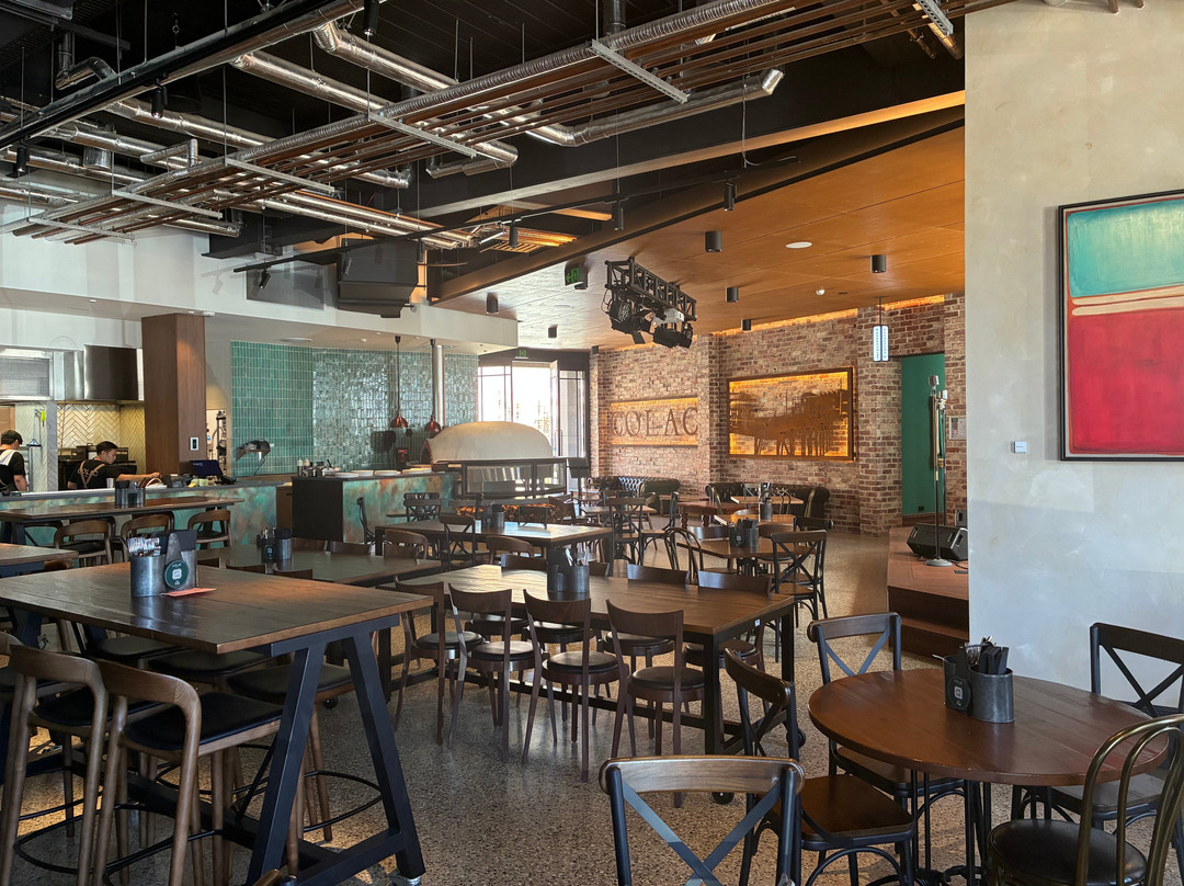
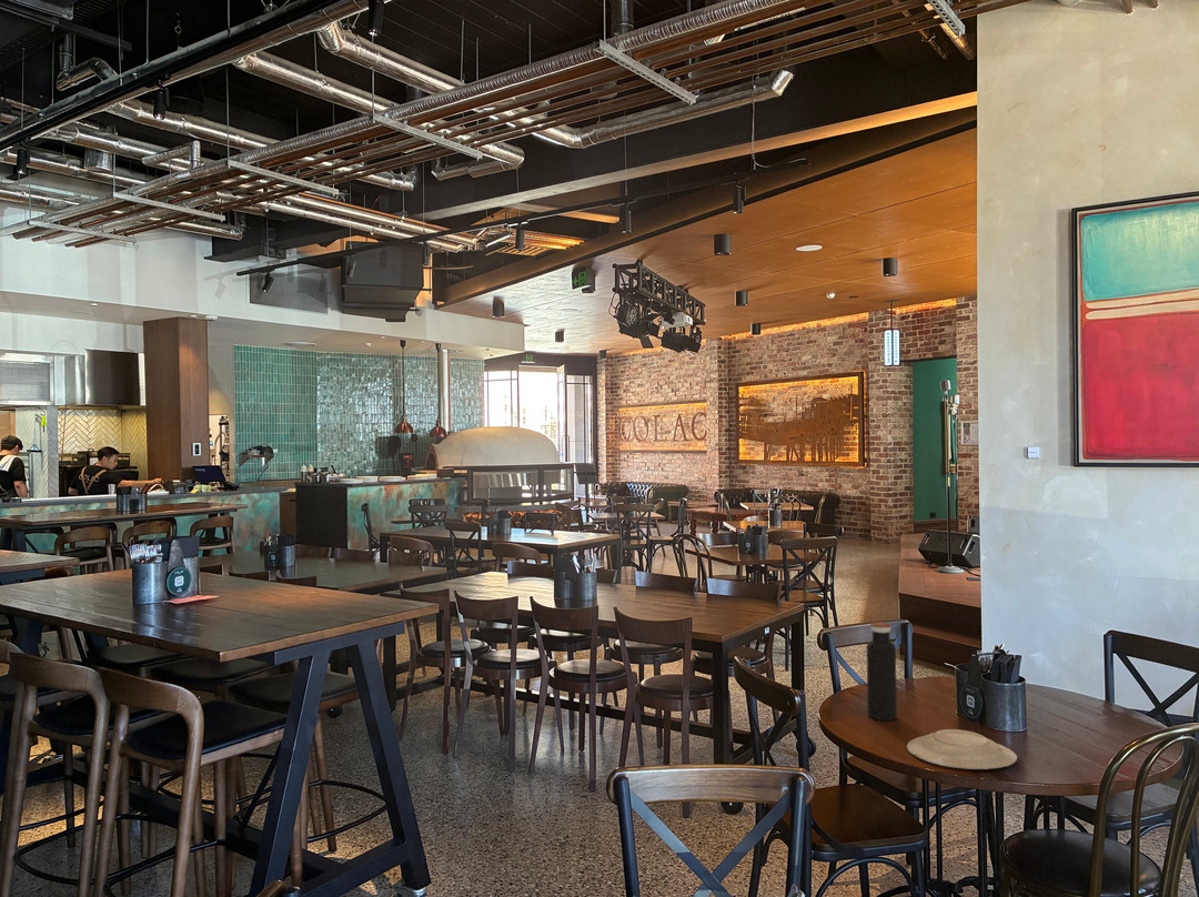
+ plate (960, 745)
+ water bottle (880, 669)
